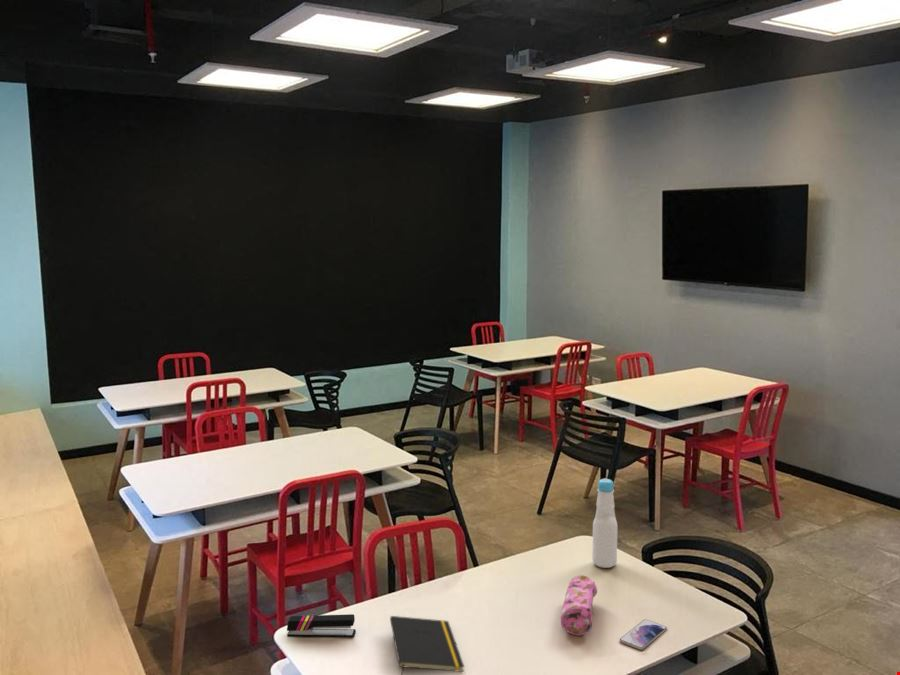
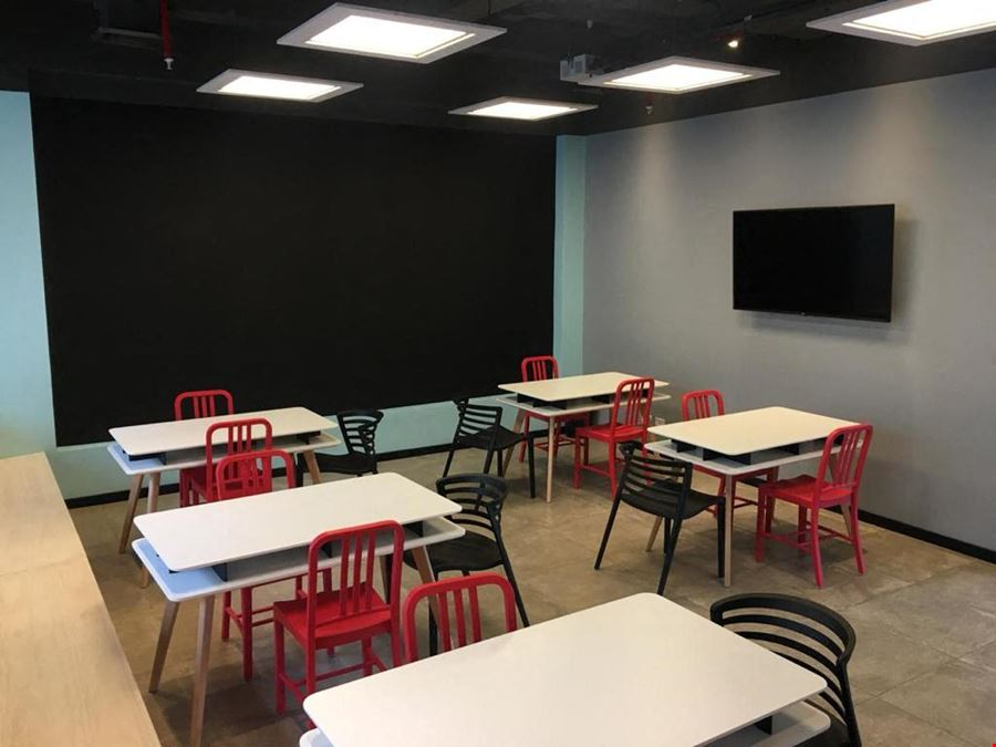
- stapler (321, 625)
- pencil case (579, 603)
- bottle (605, 521)
- notepad (425, 642)
- smartphone (643, 634)
